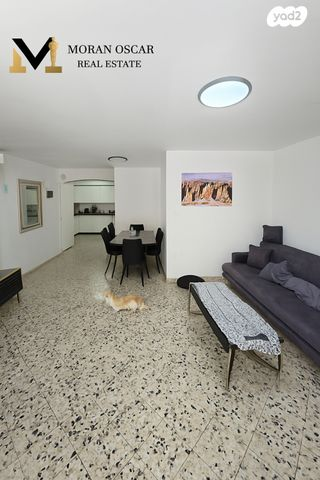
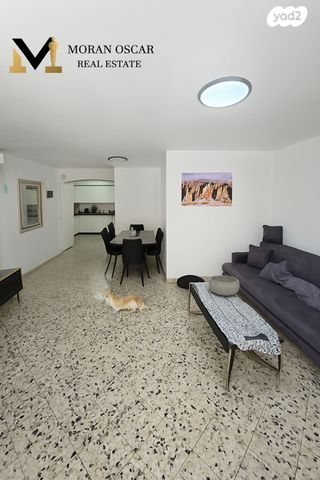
+ decorative bowl (223, 285)
